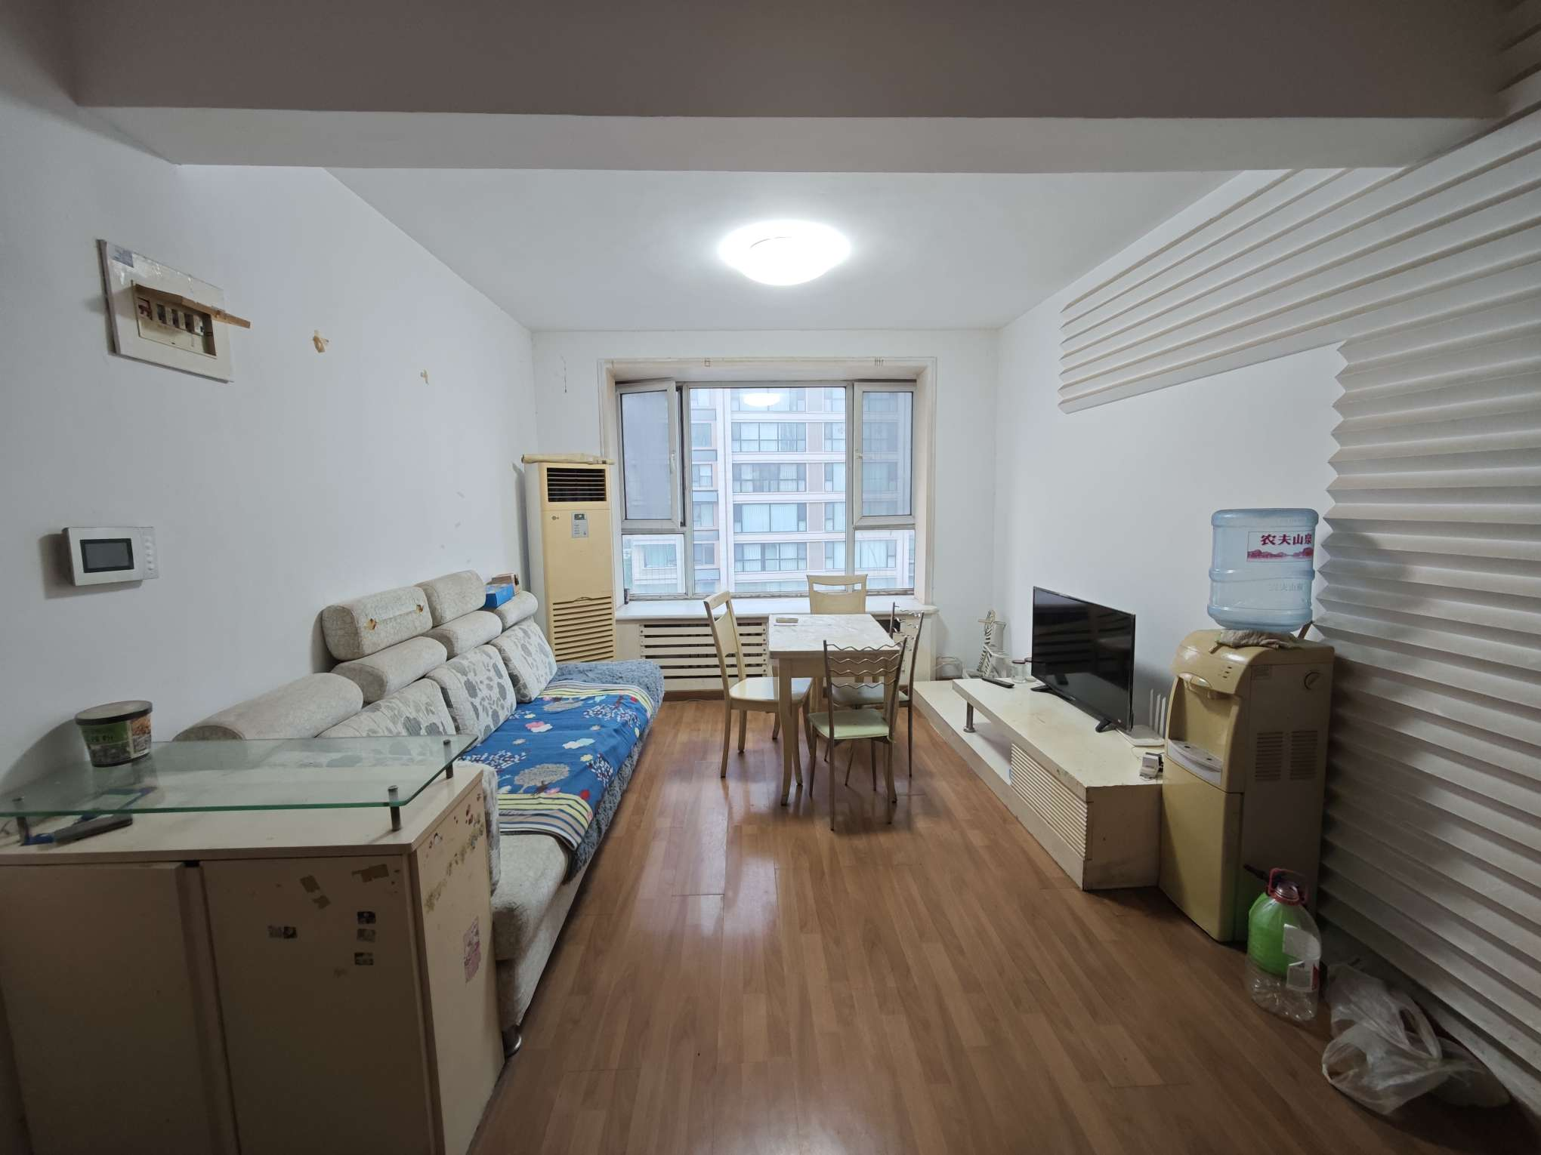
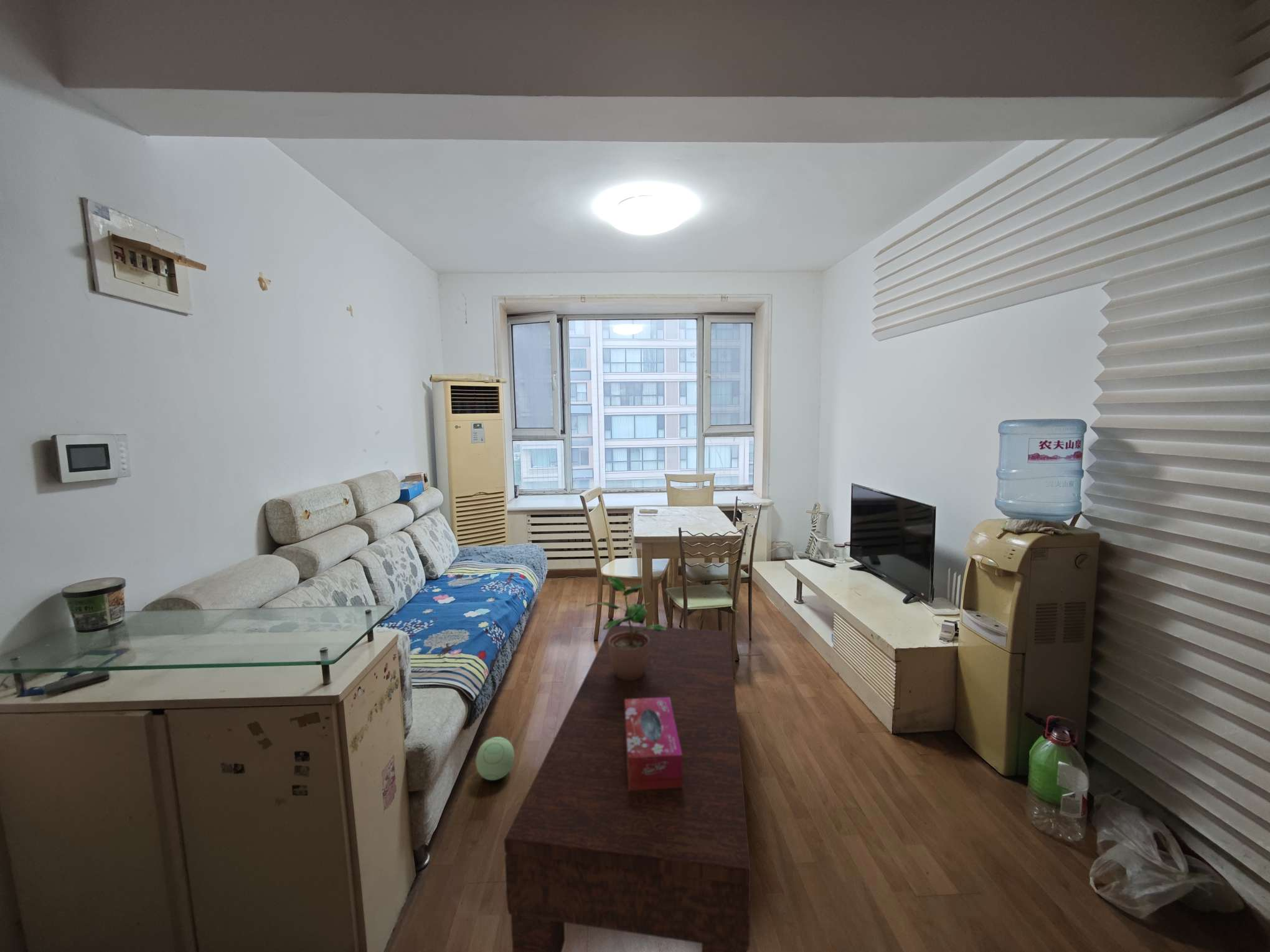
+ tissue box (651, 739)
+ potted plant (628, 623)
+ coffee table (680, 745)
+ plush toy (495, 758)
